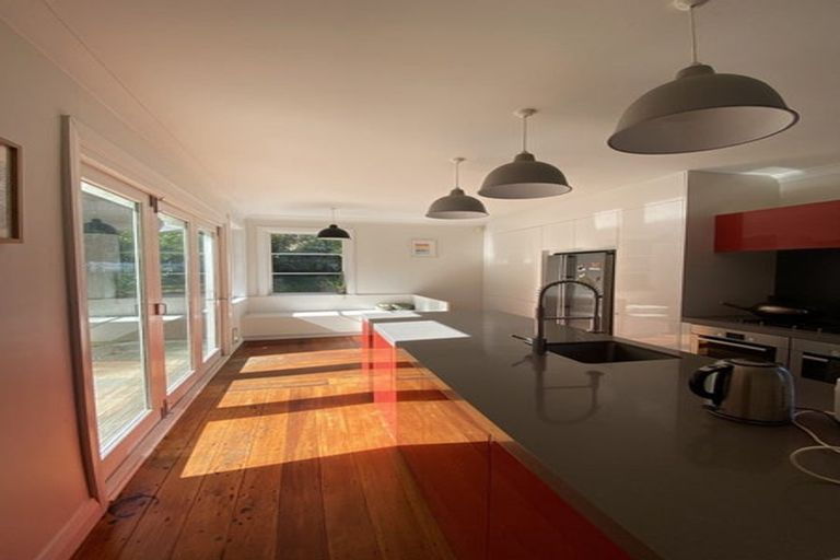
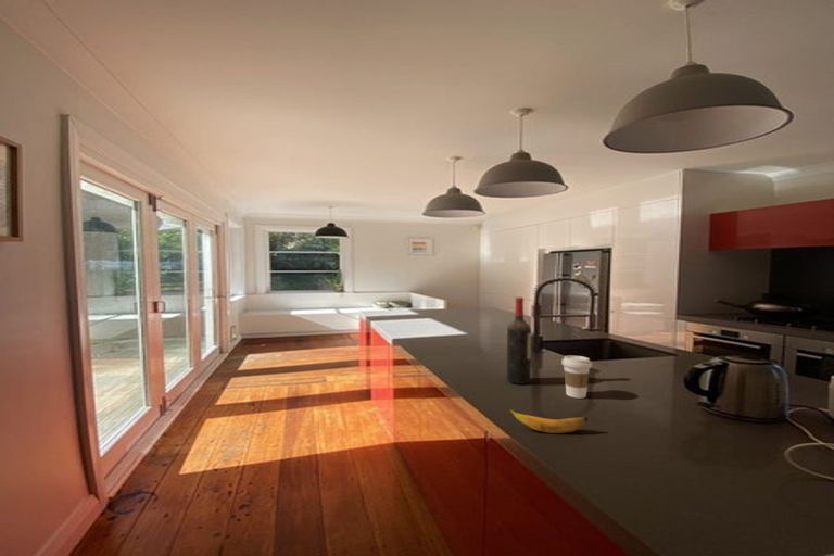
+ wine bottle (518, 339)
+ banana (547, 420)
+ coffee cup (576, 376)
